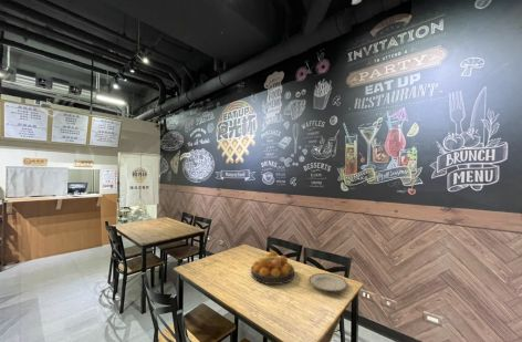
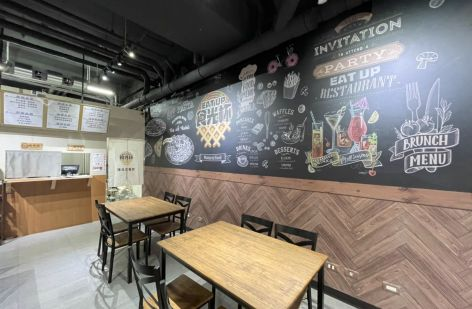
- fruit bowl (272, 265)
- plate (327, 283)
